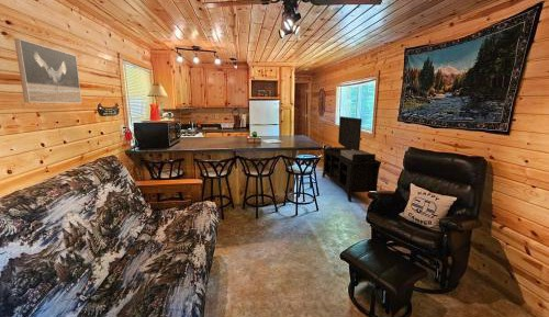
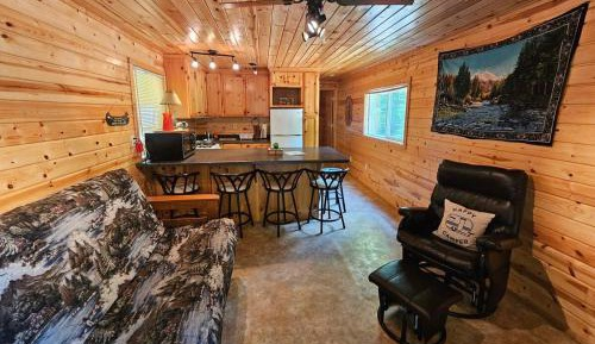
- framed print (53, 76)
- media console (346, 152)
